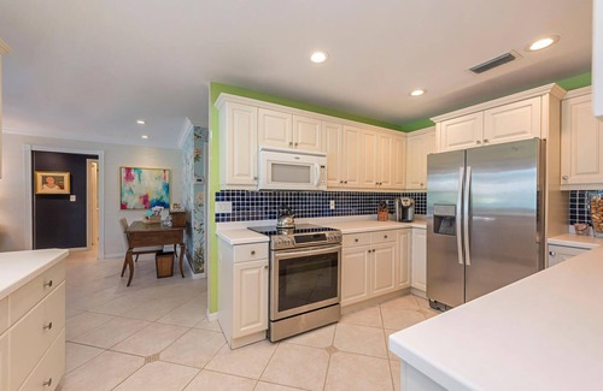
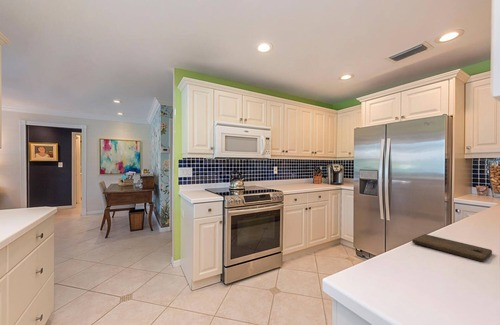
+ cutting board (449, 246)
